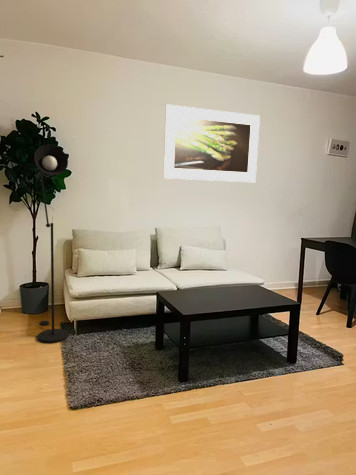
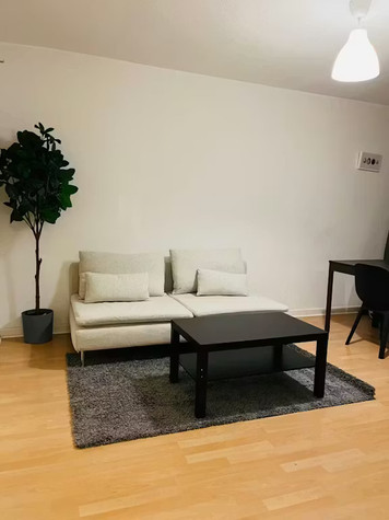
- floor lamp (51, 243)
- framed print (213, 145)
